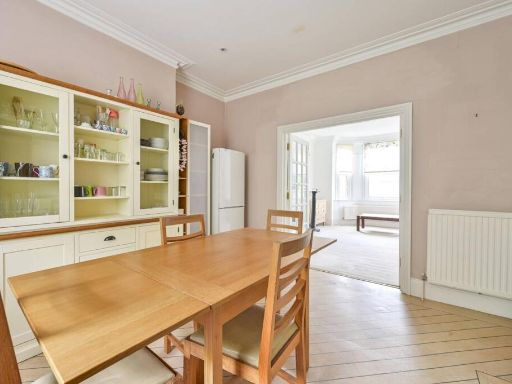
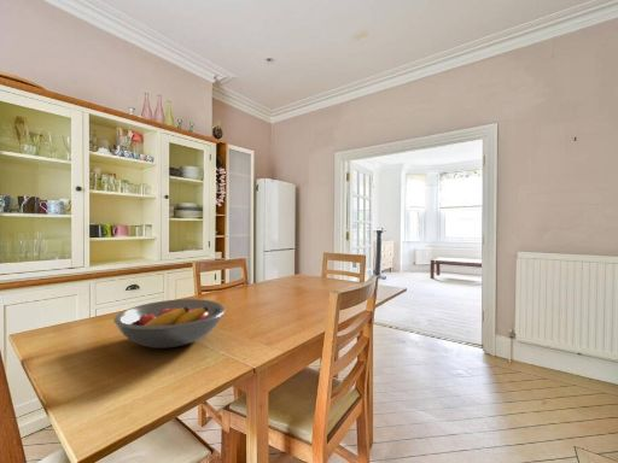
+ fruit bowl (173, 321)
